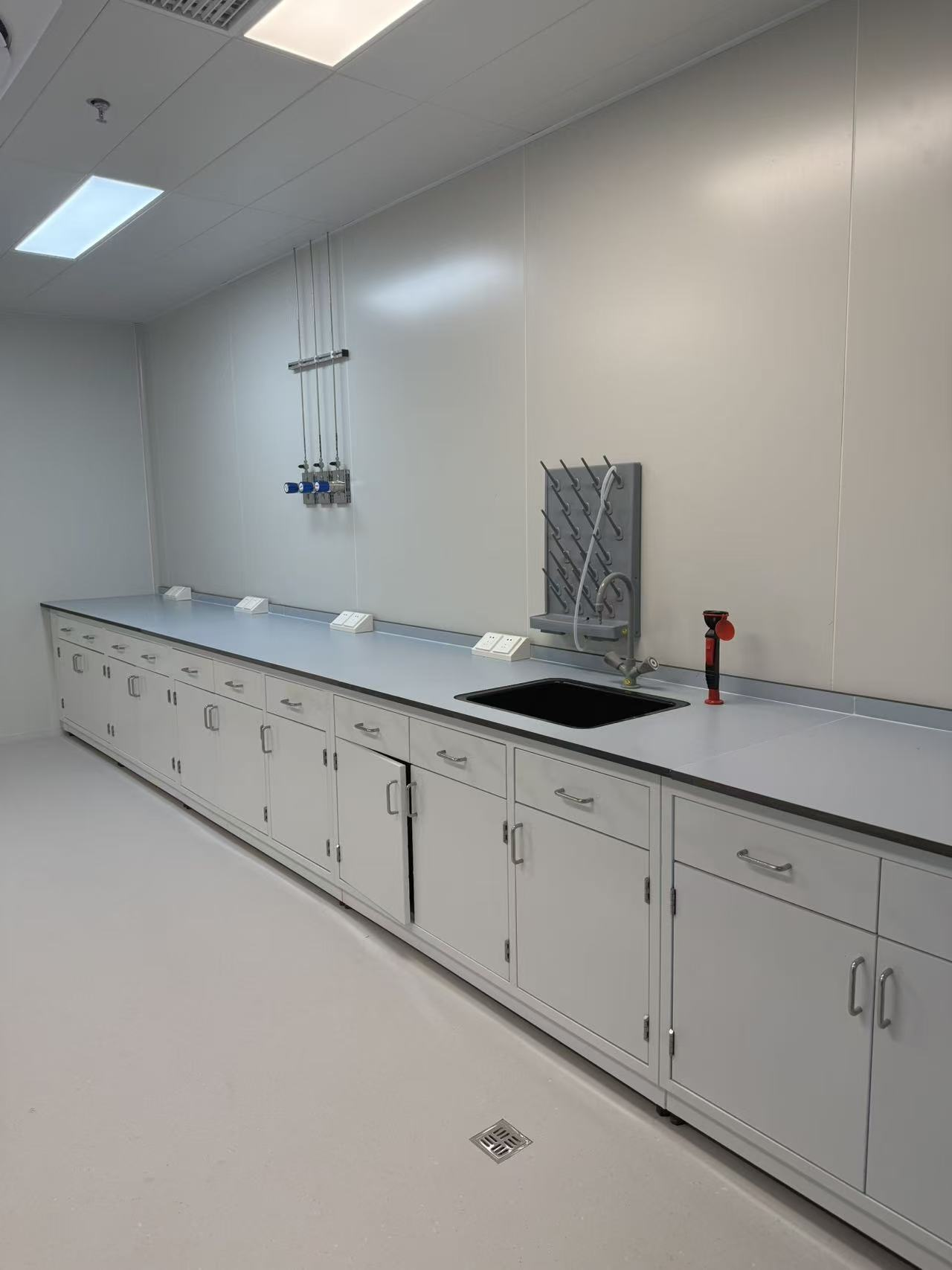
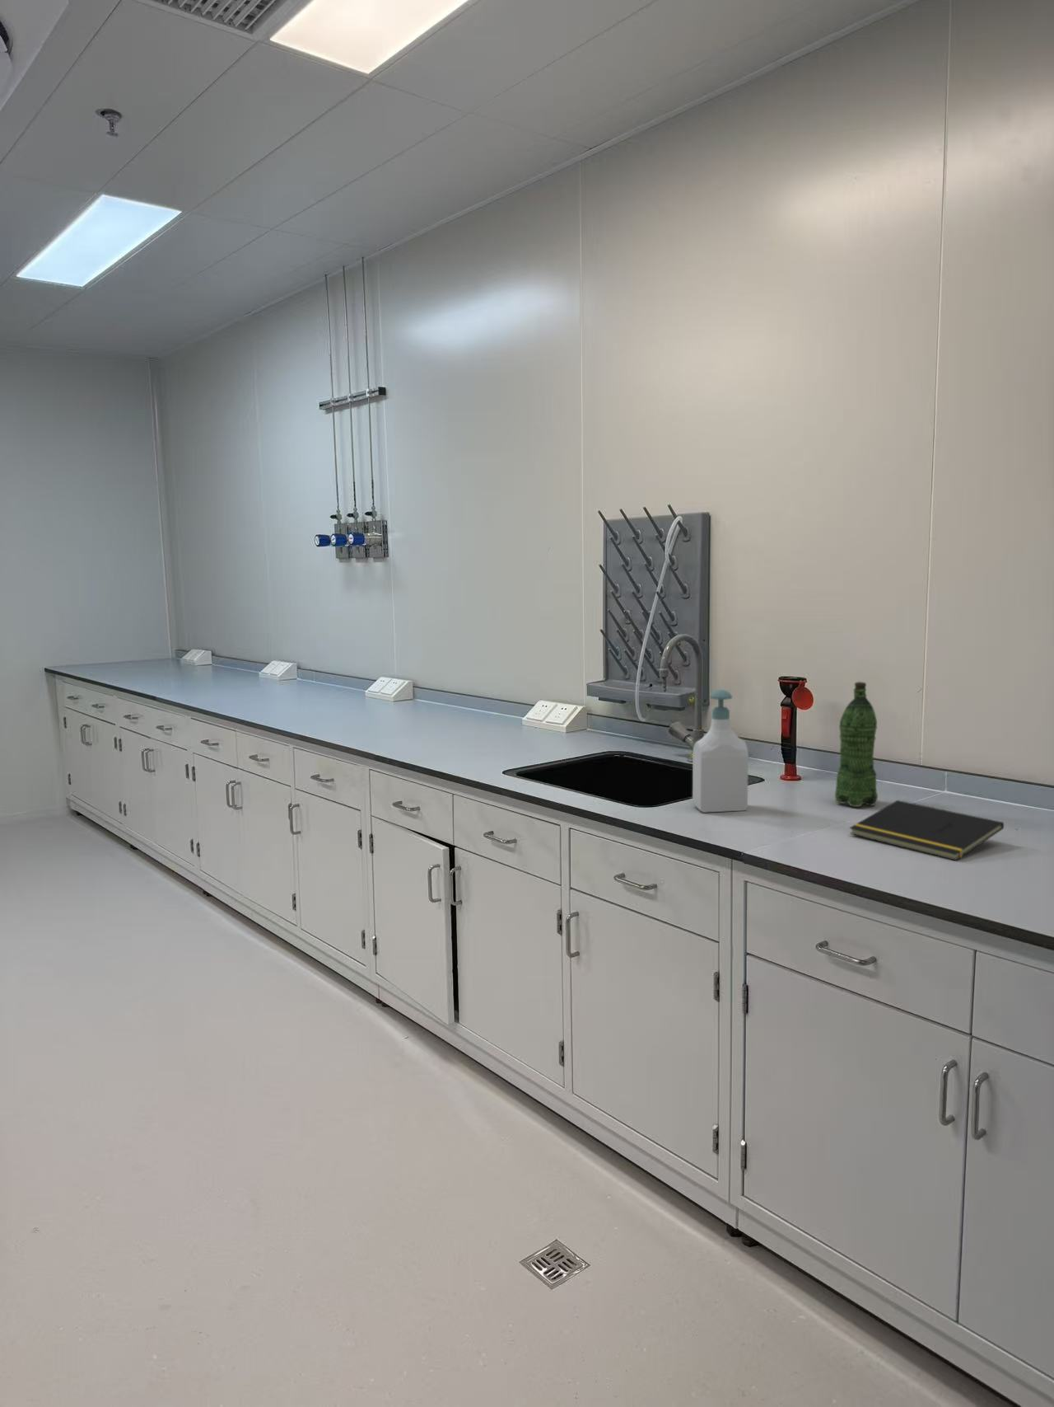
+ soap bottle (719, 749)
+ notepad (924, 828)
+ plastic bottle (857, 743)
